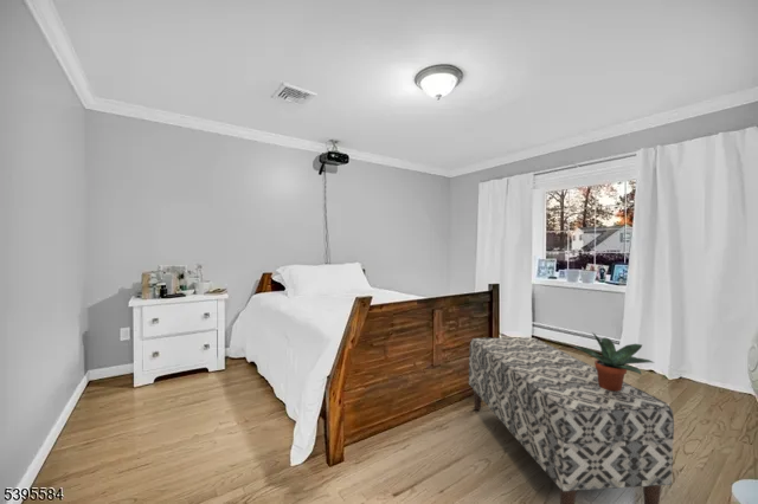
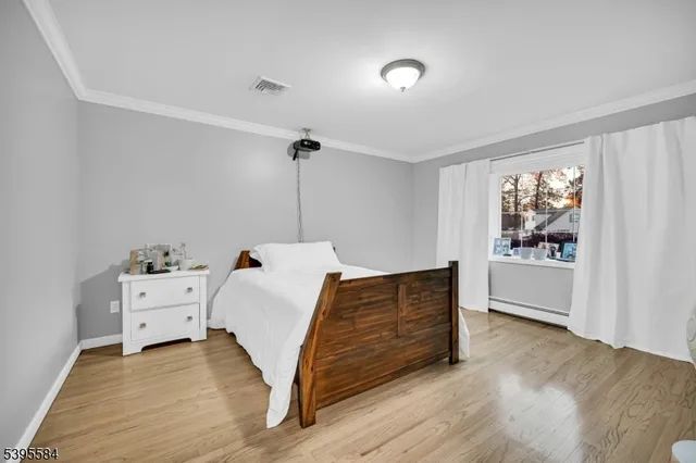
- bench (544, 405)
- potted plant (611, 361)
